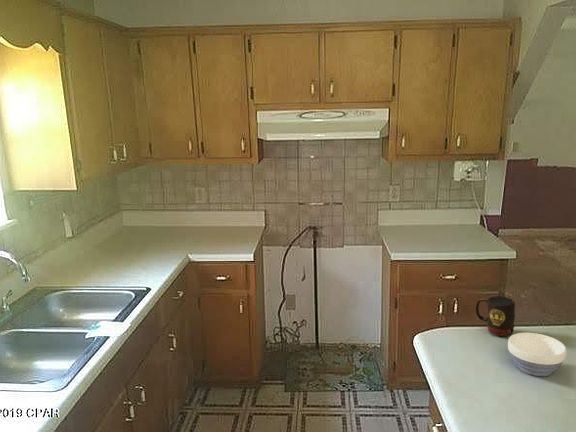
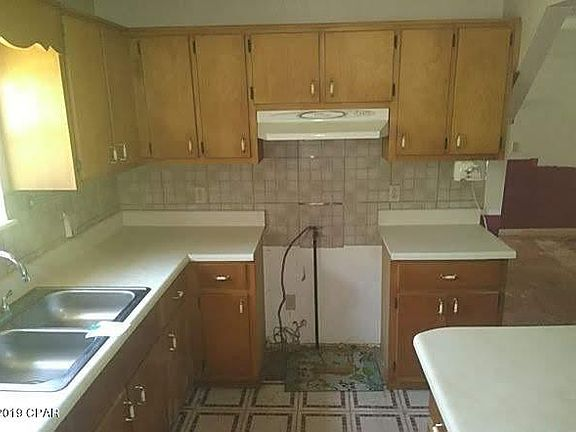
- bowl (535, 356)
- mug (494, 315)
